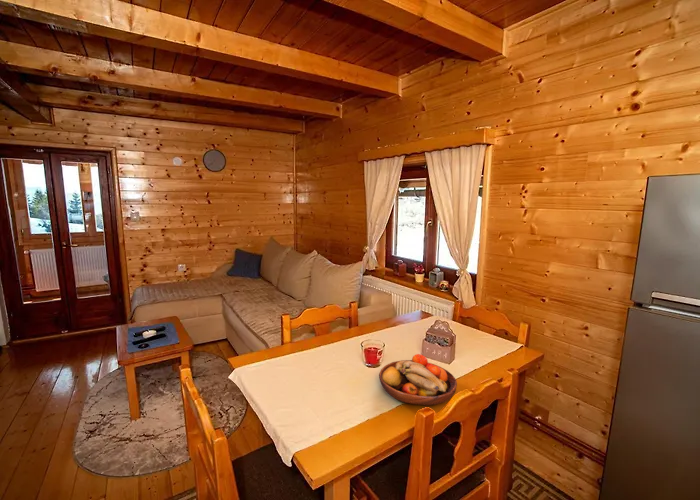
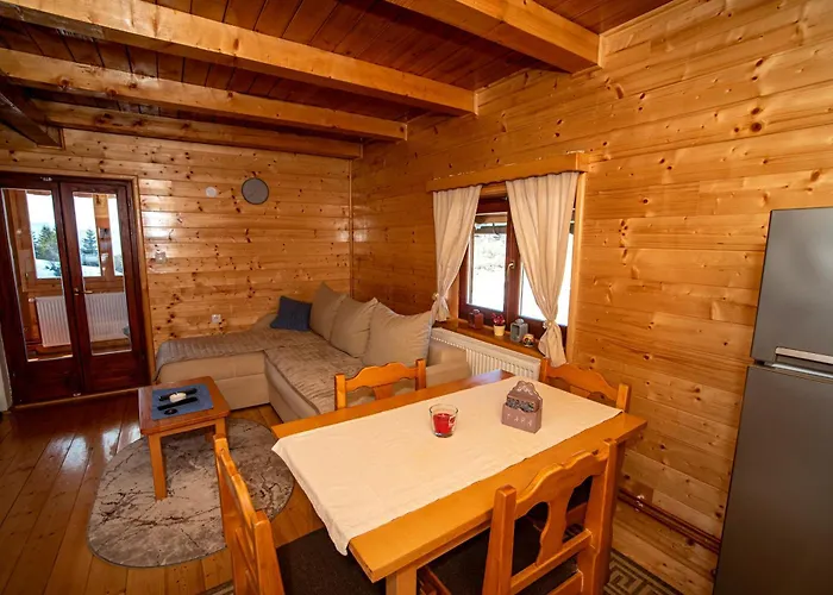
- fruit bowl (418, 374)
